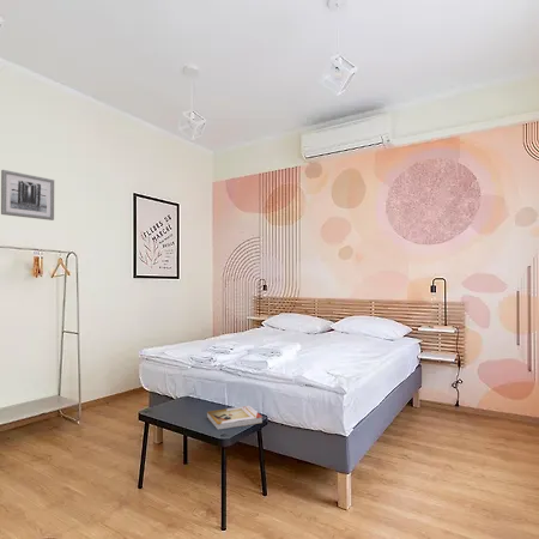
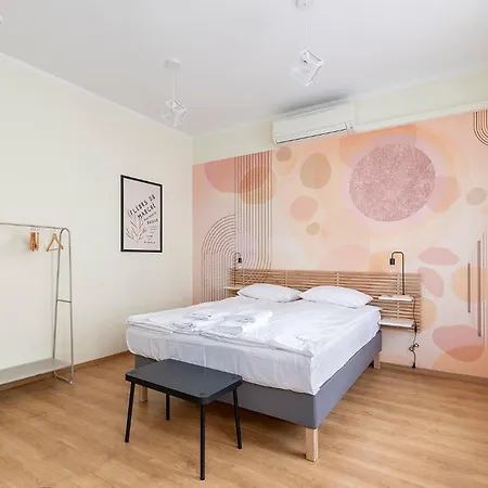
- book (234, 417)
- wall art (29, 195)
